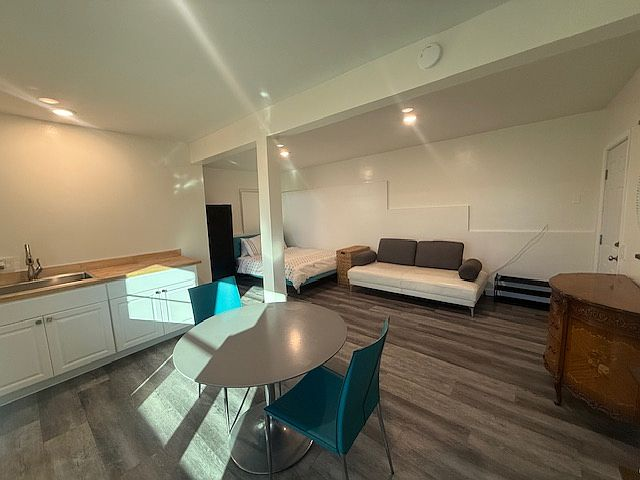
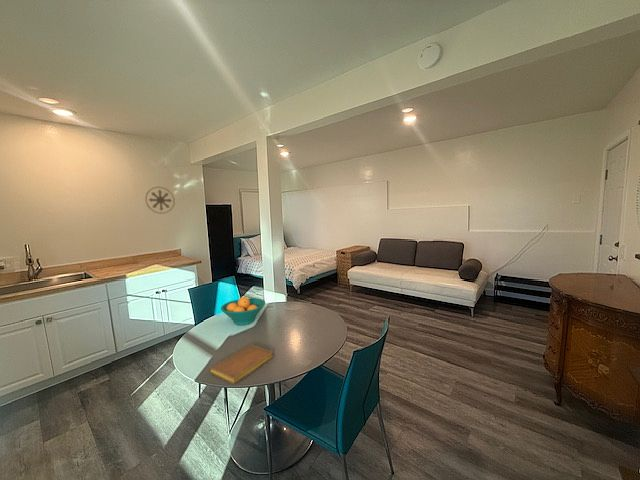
+ medallion (160, 200)
+ fruit bowl (243, 309)
+ notebook (243, 361)
